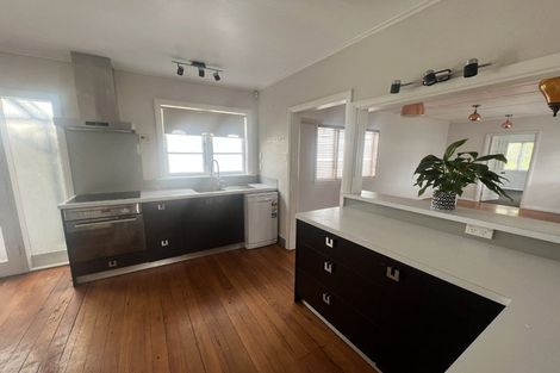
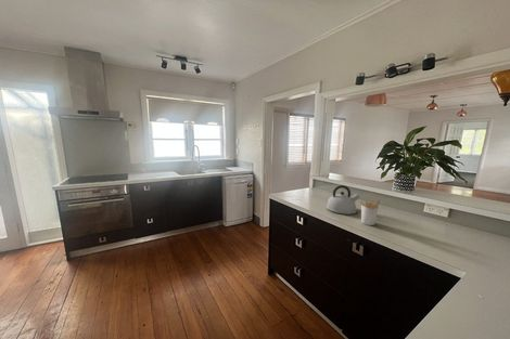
+ utensil holder (369, 211)
+ kettle (343, 197)
